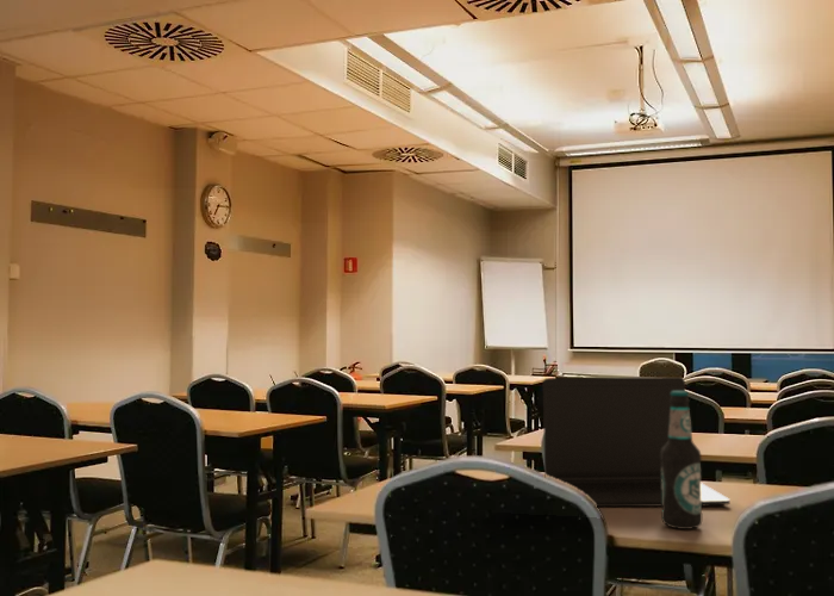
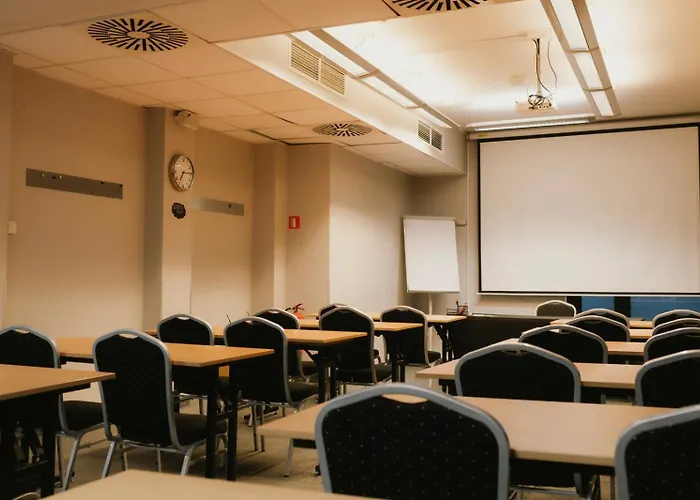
- laptop (629, 437)
- bottle (680, 458)
